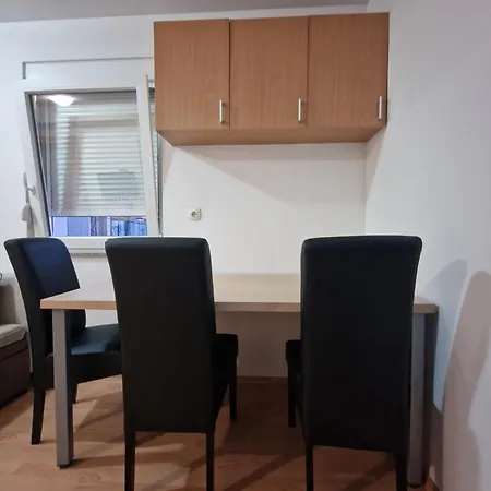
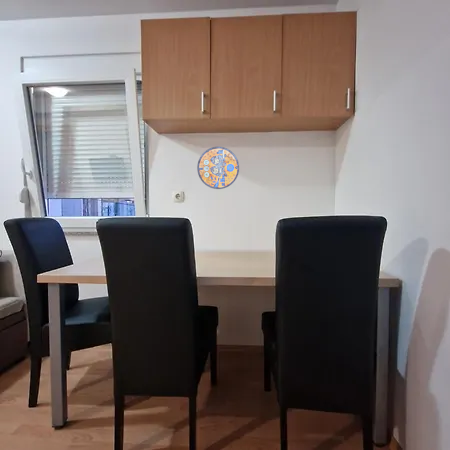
+ manhole cover (218, 167)
